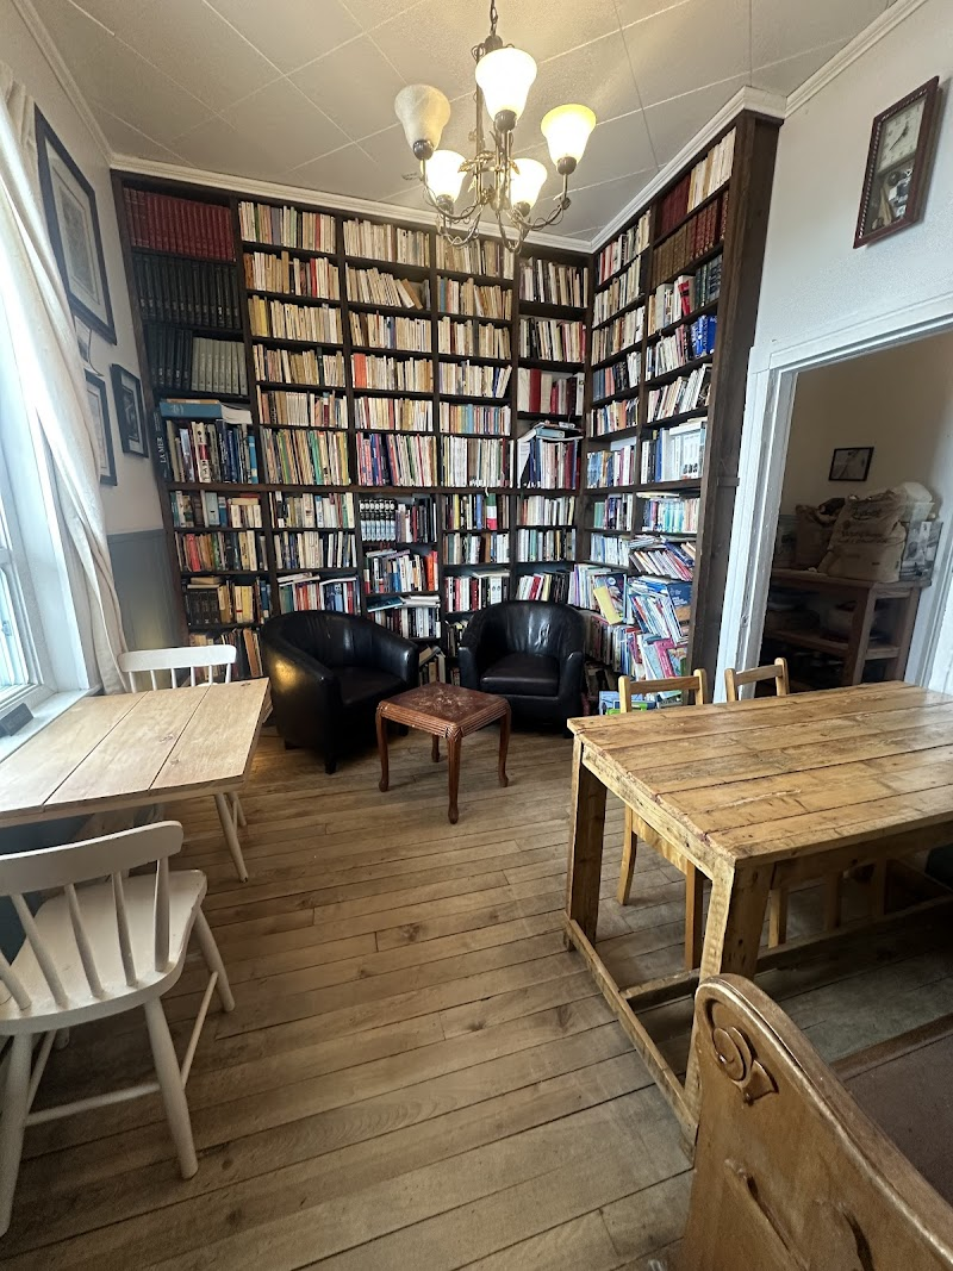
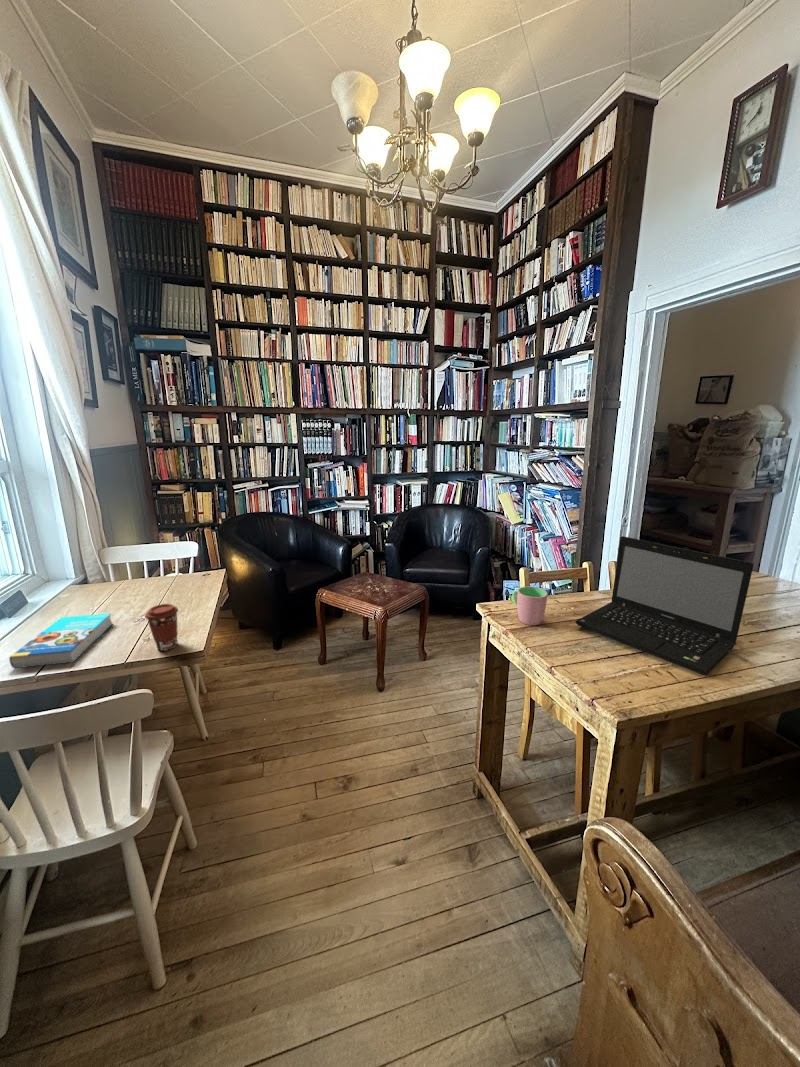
+ book (66, 638)
+ laptop (657, 597)
+ cup (527, 604)
+ coffee cup (164, 627)
